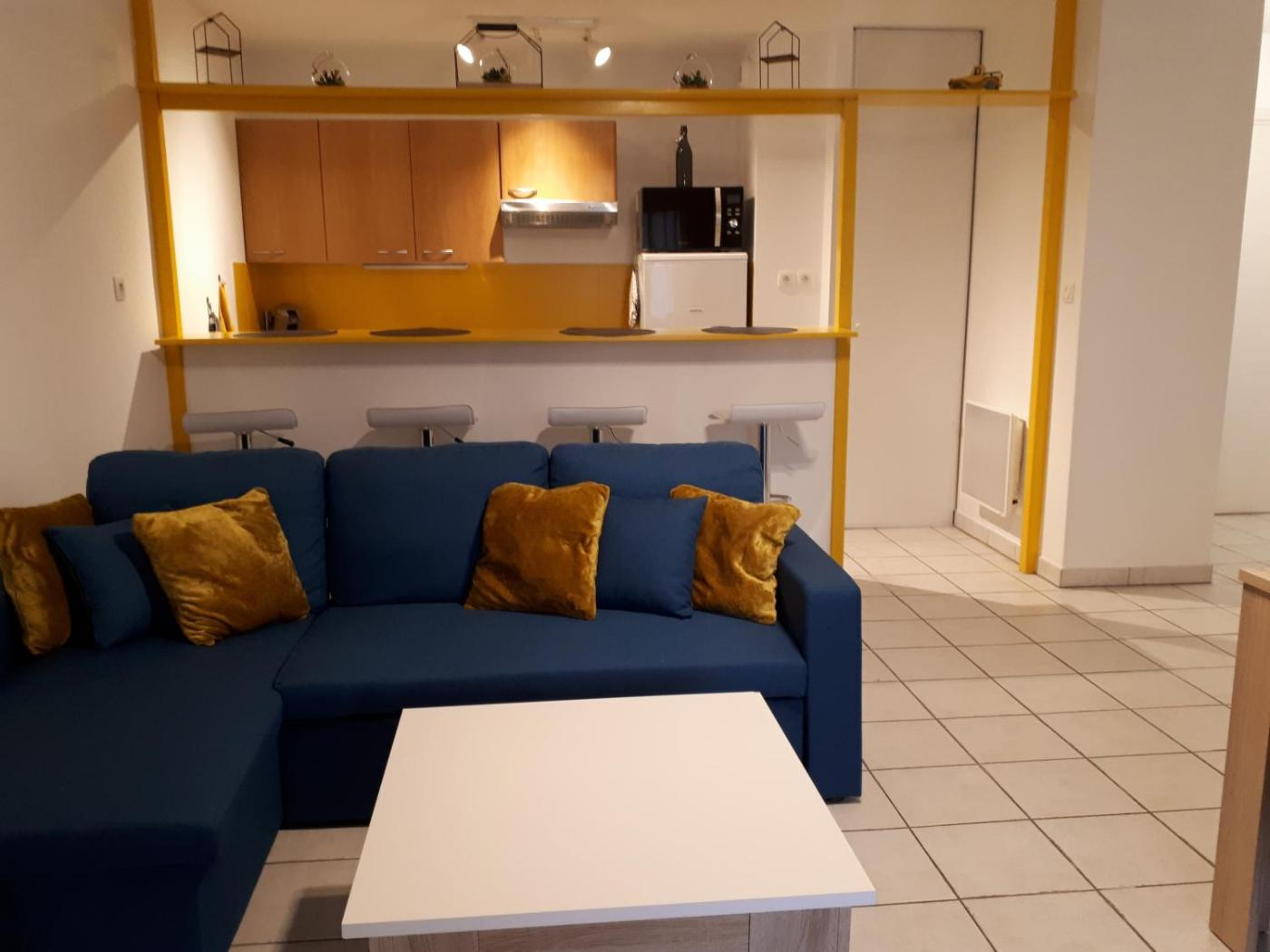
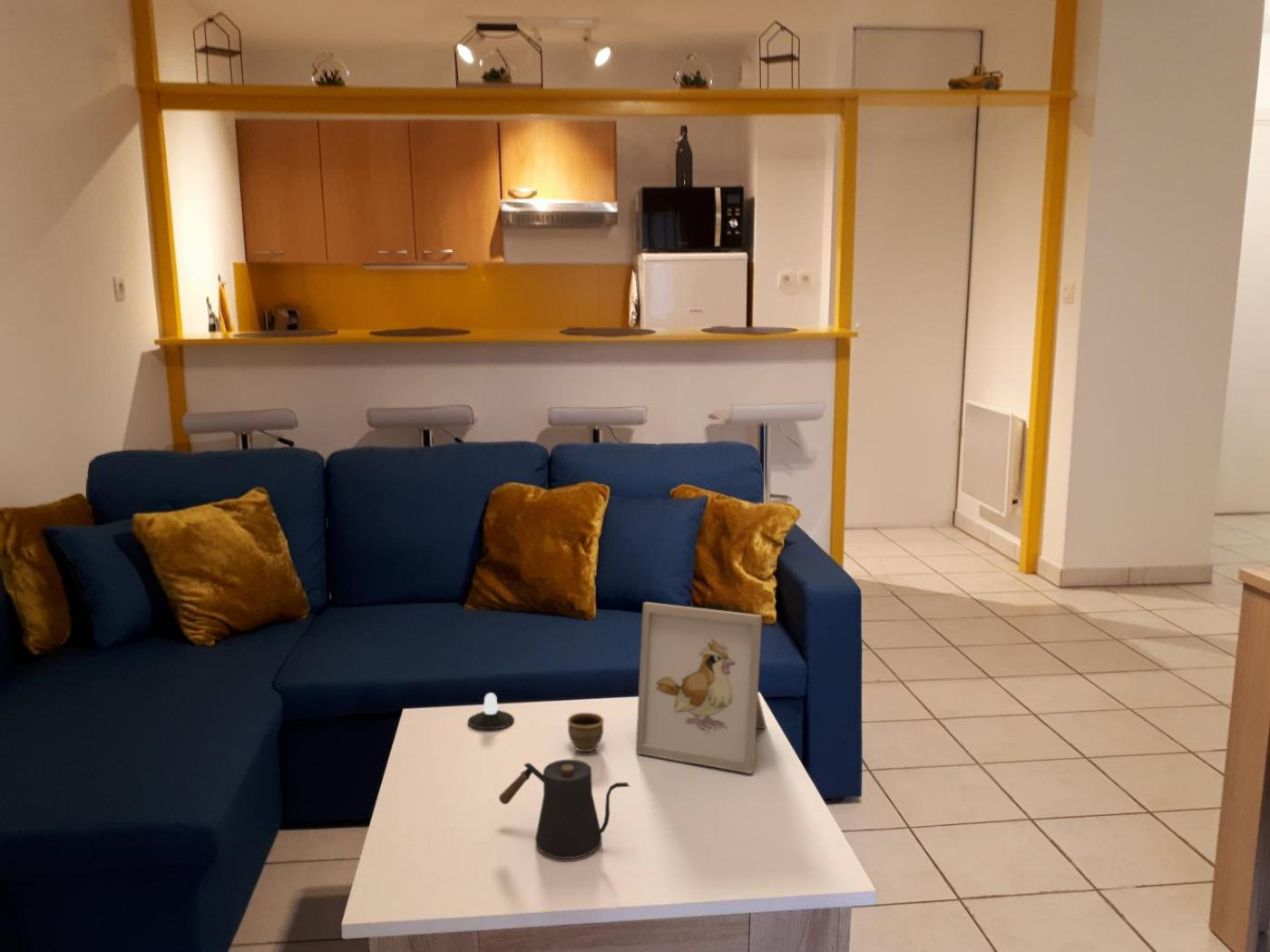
+ candle (490, 707)
+ cup (587, 731)
+ kettle (563, 804)
+ picture frame (710, 671)
